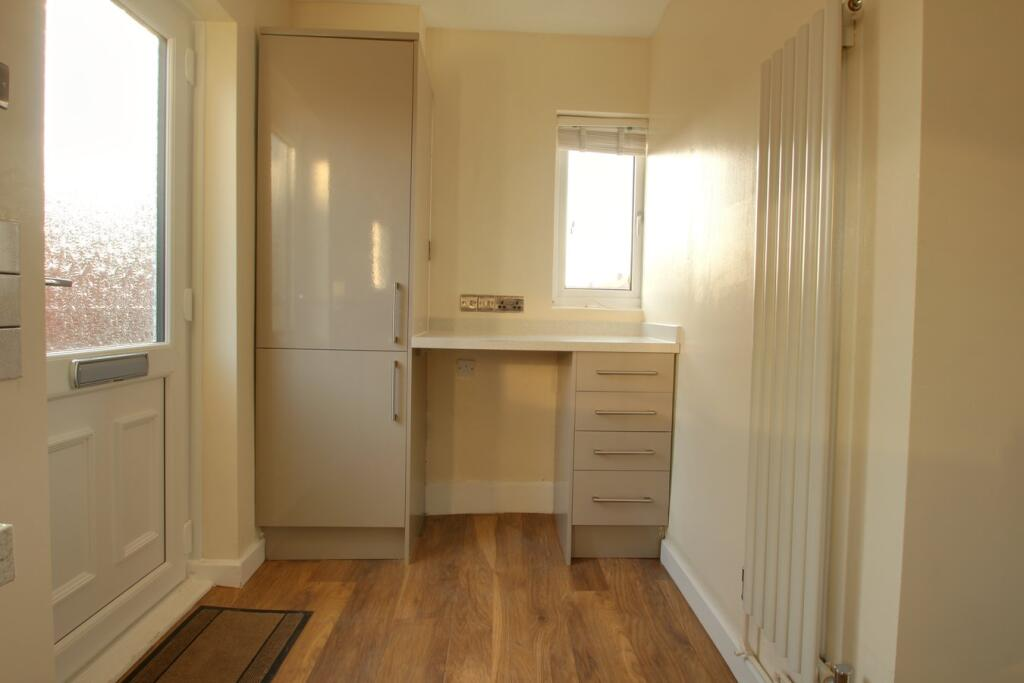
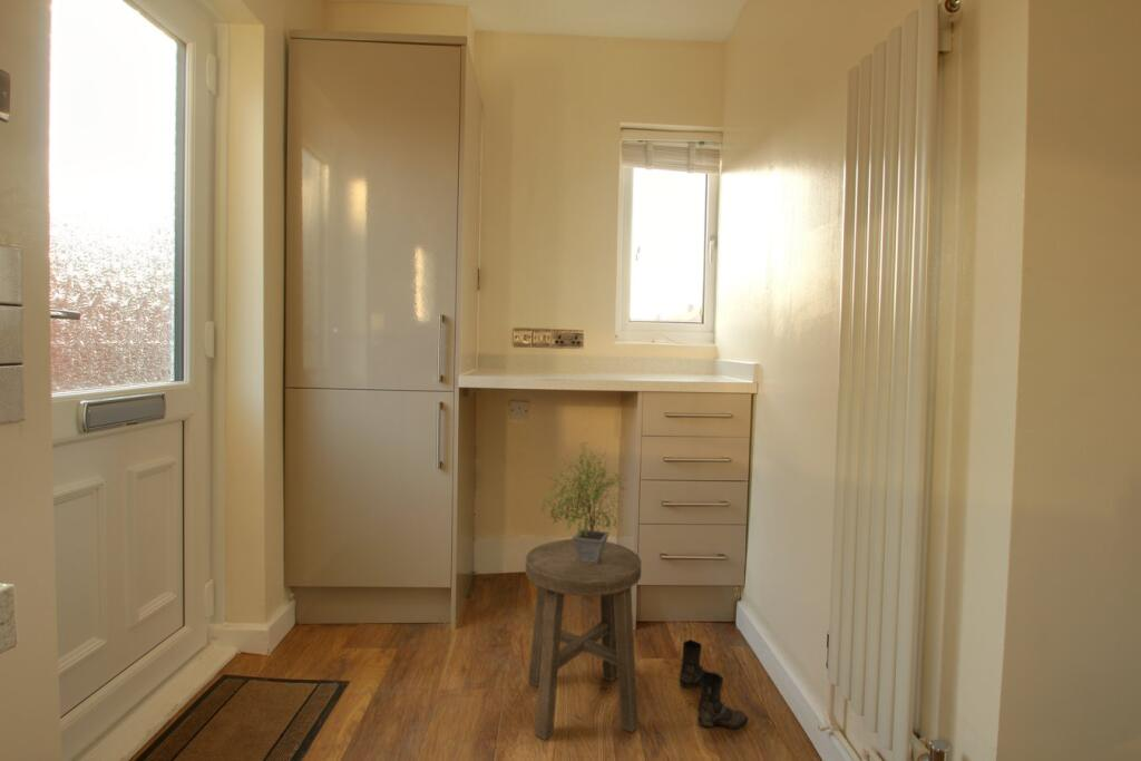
+ stool (584, 633)
+ potted plant (584, 501)
+ boots (712, 681)
